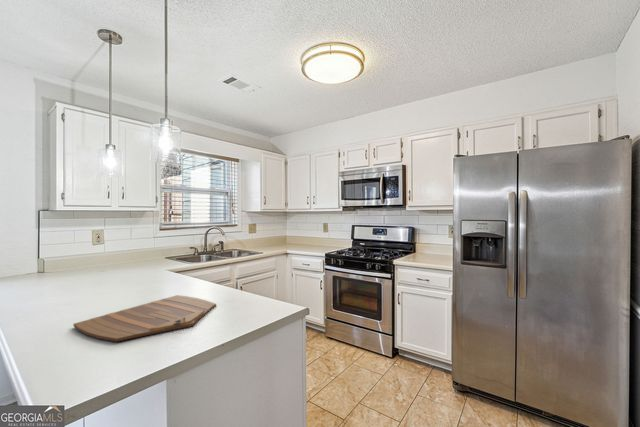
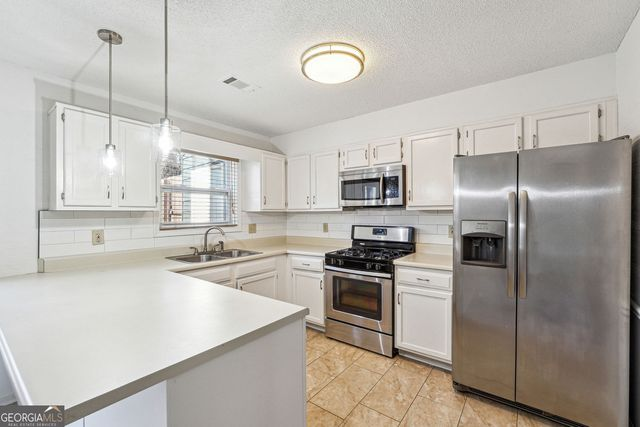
- cutting board (160, 314)
